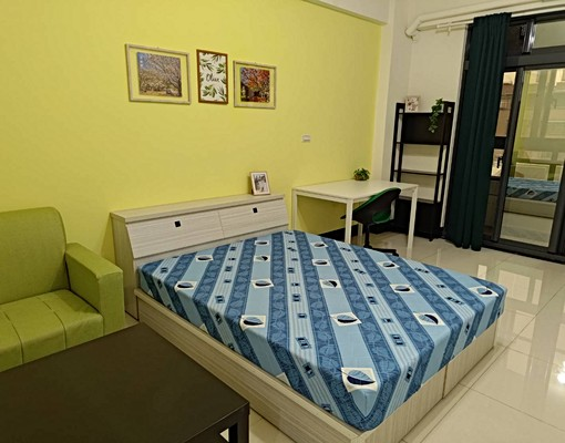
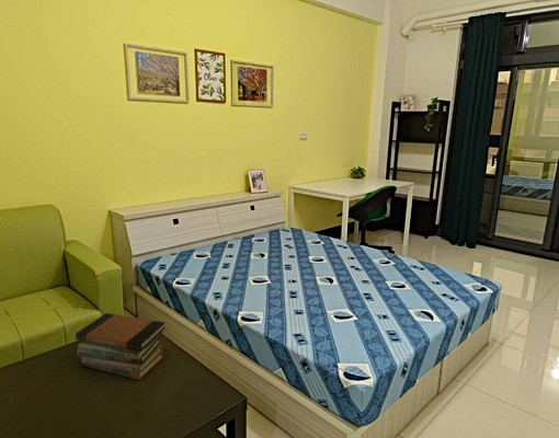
+ book stack (122, 344)
